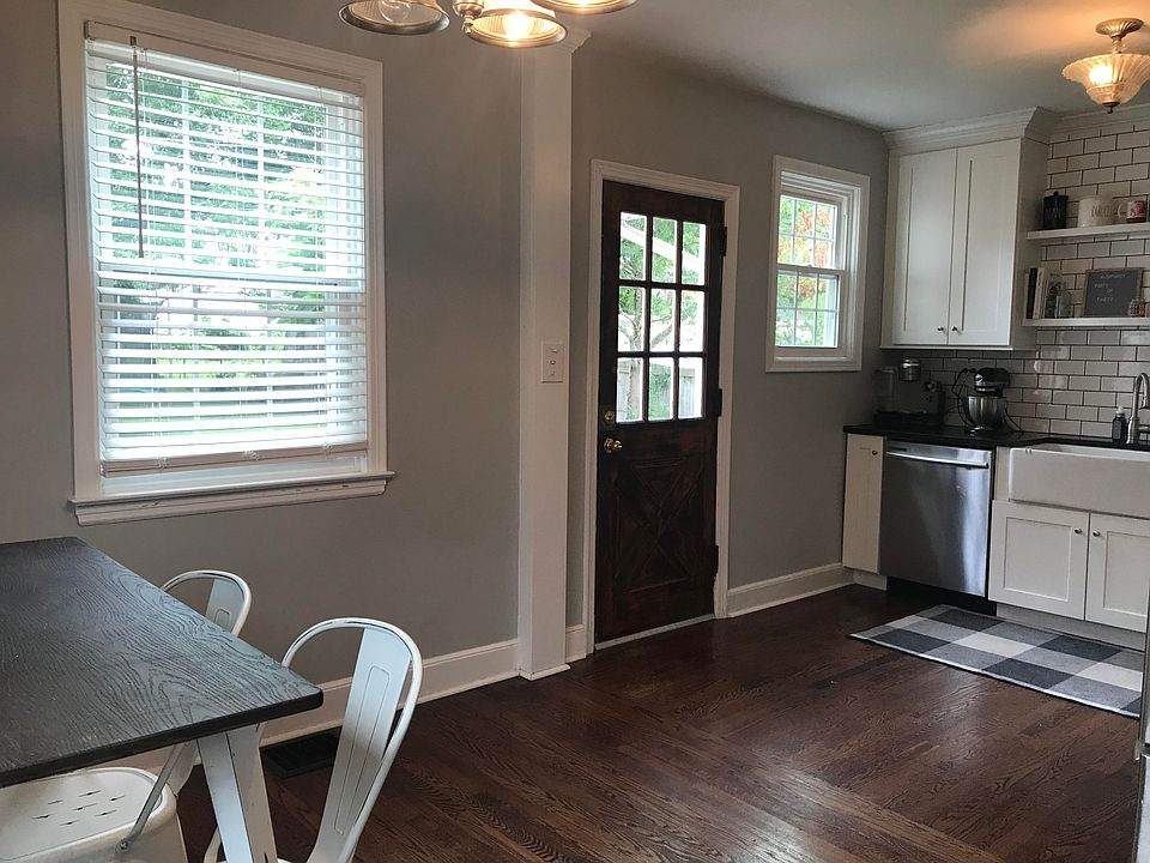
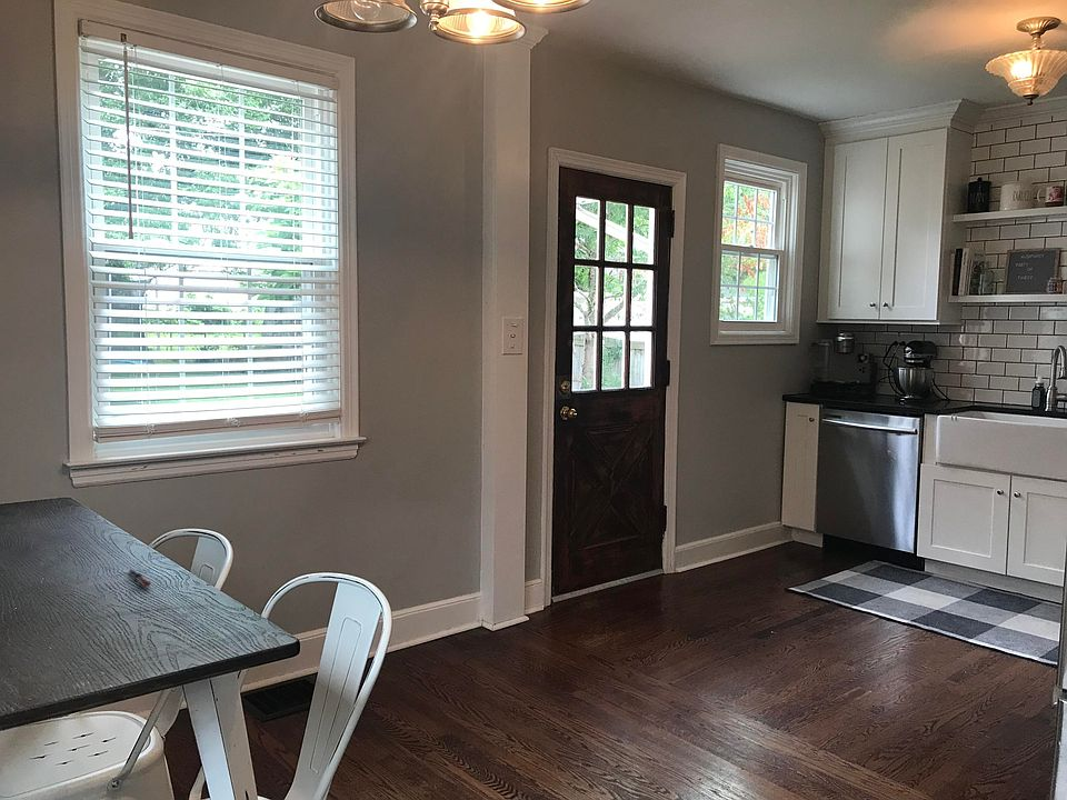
+ pen (139, 576)
